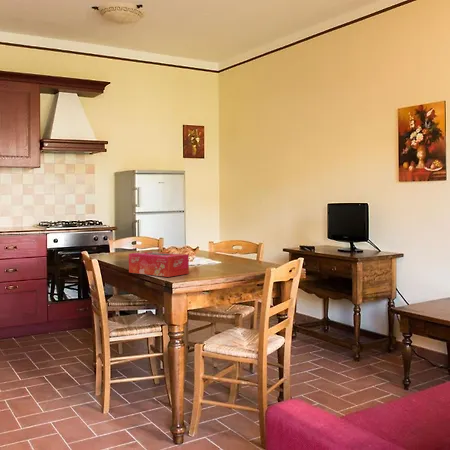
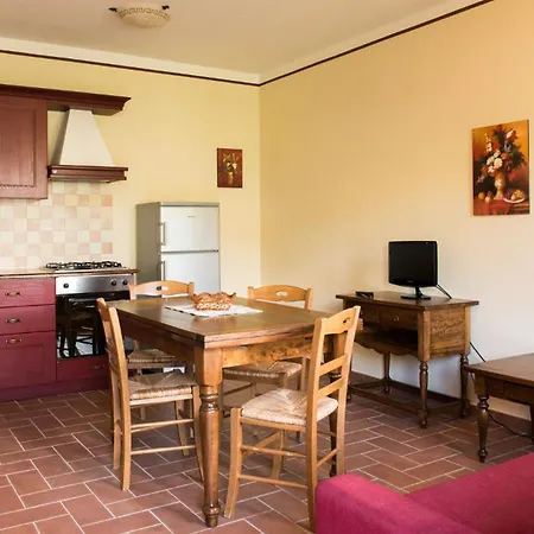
- tissue box (158, 263)
